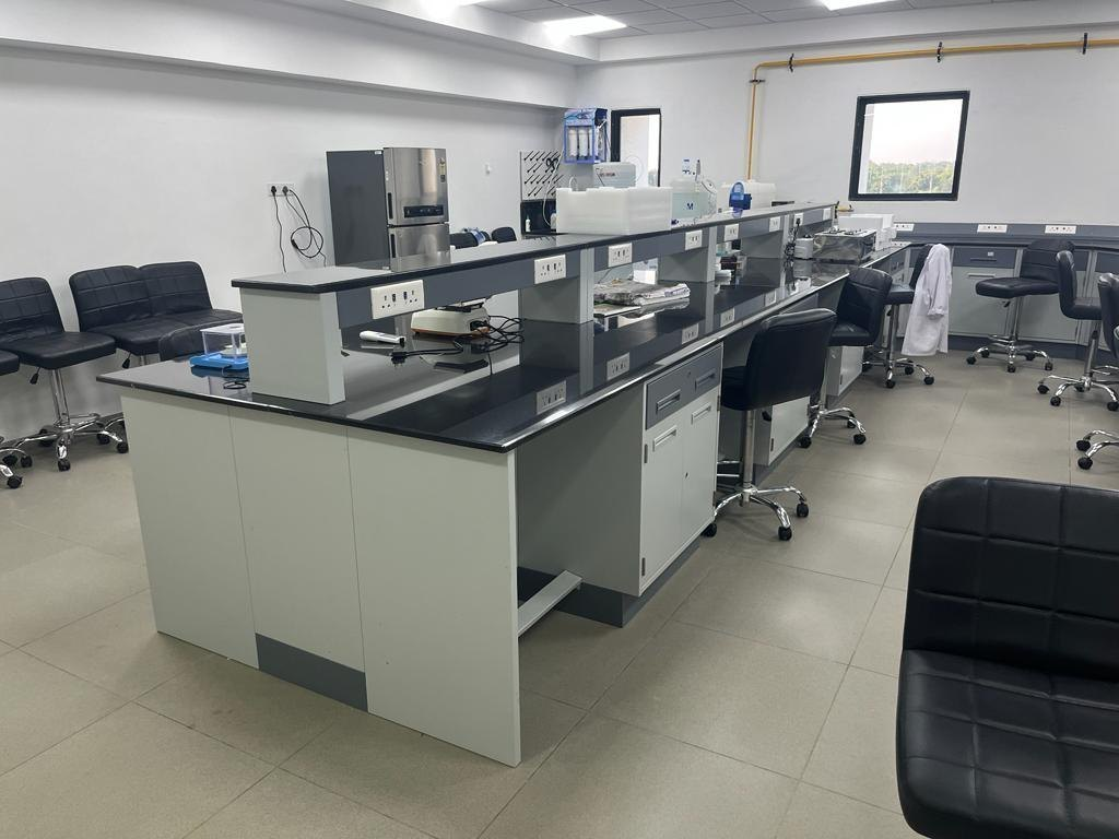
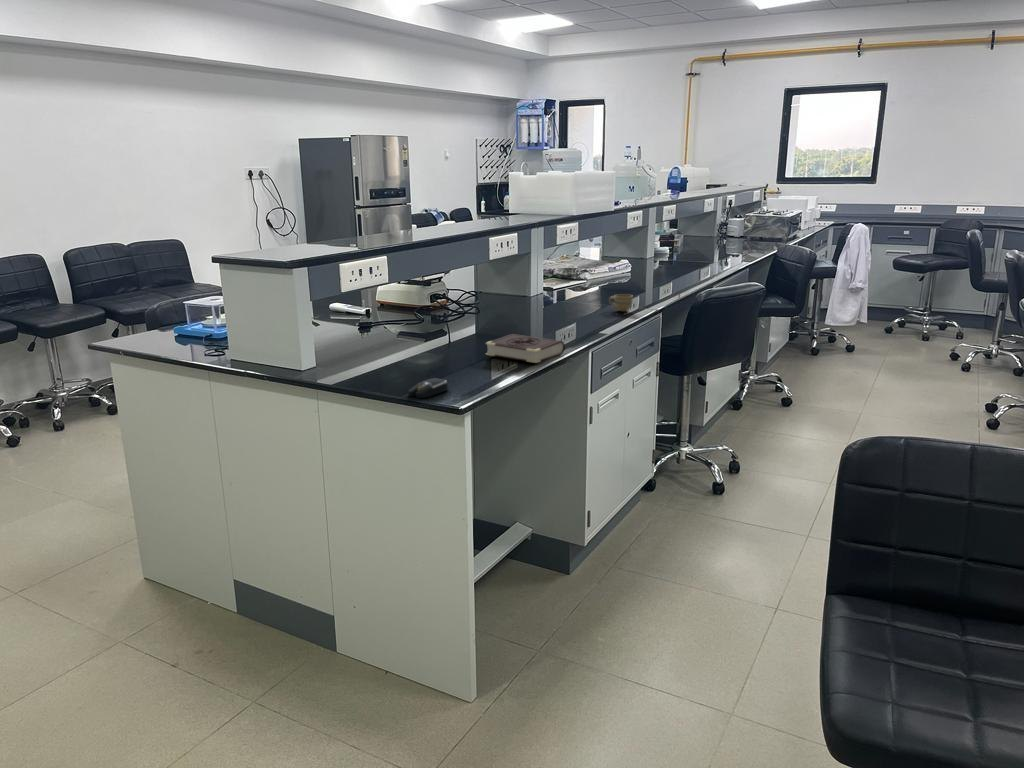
+ book (525, 347)
+ computer mouse (429, 386)
+ cup (620, 302)
